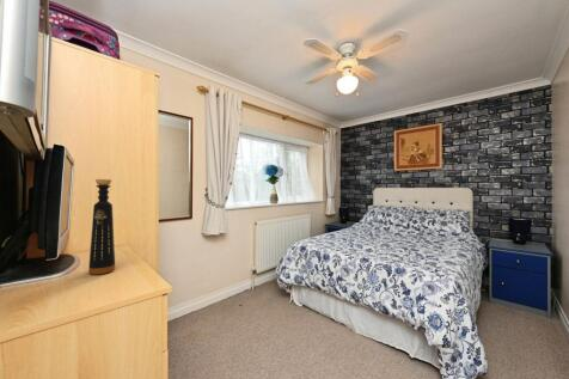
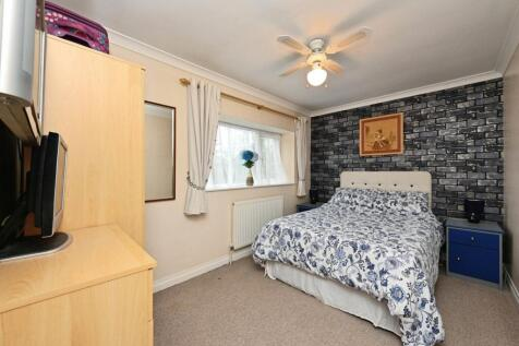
- bottle (103, 225)
